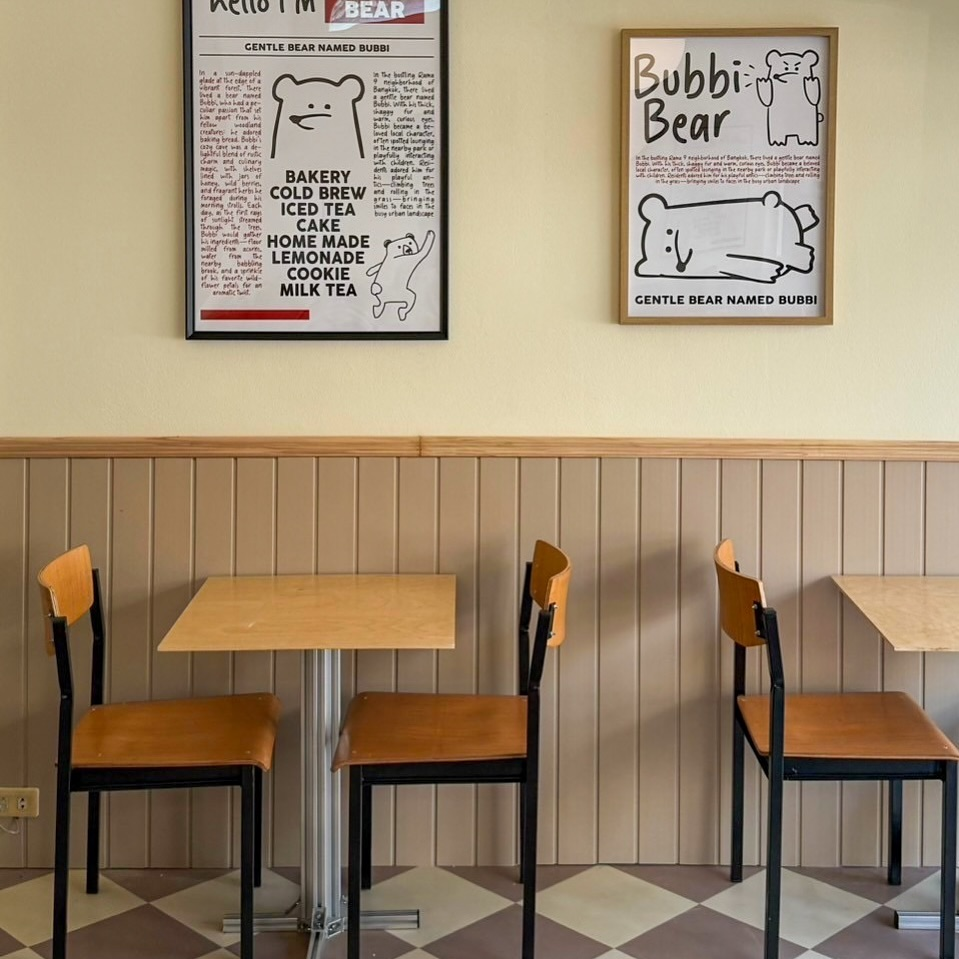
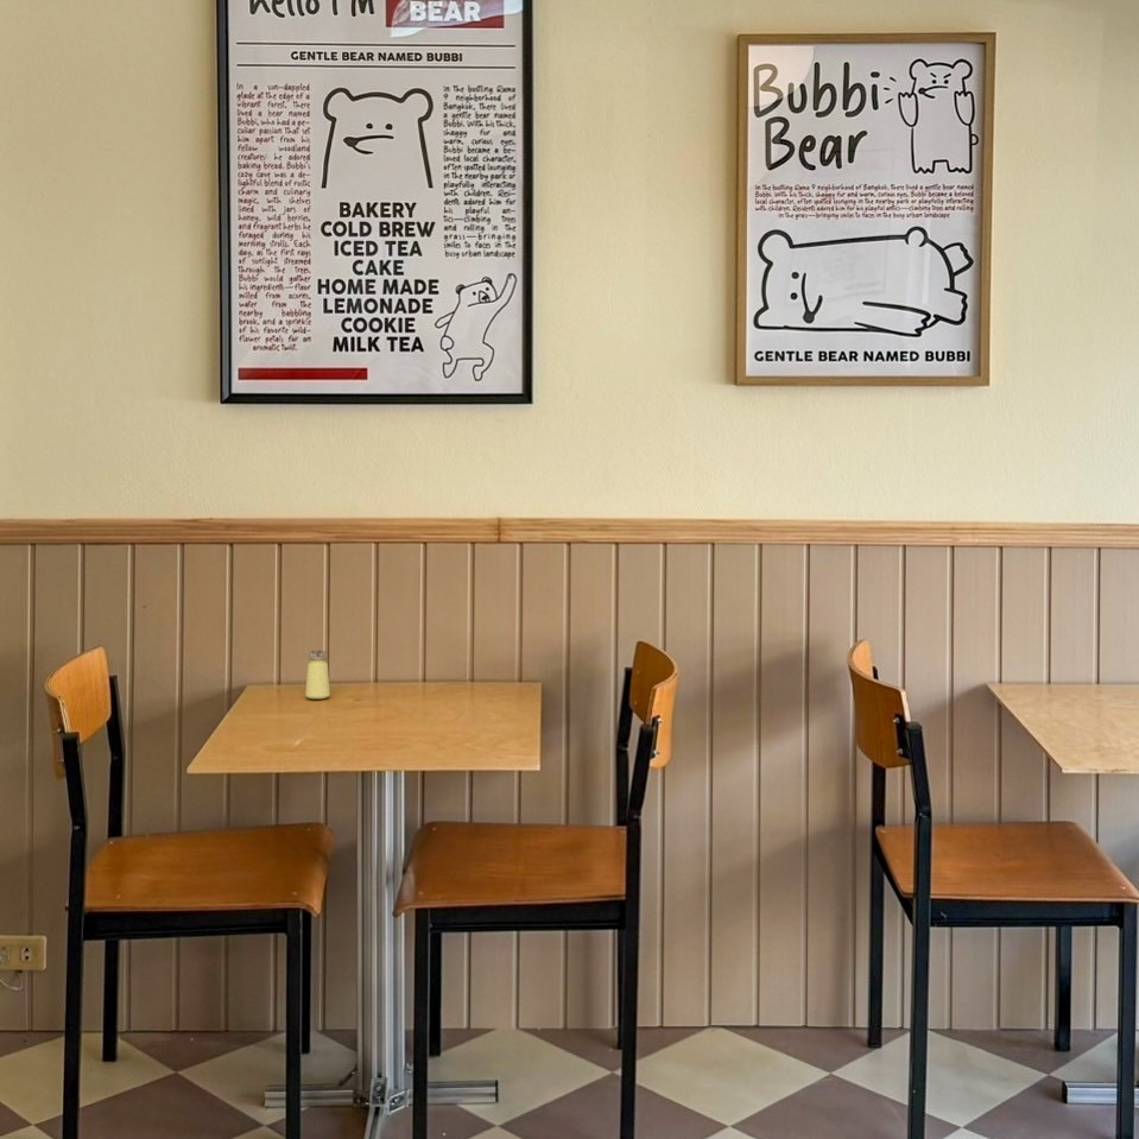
+ saltshaker (317, 673)
